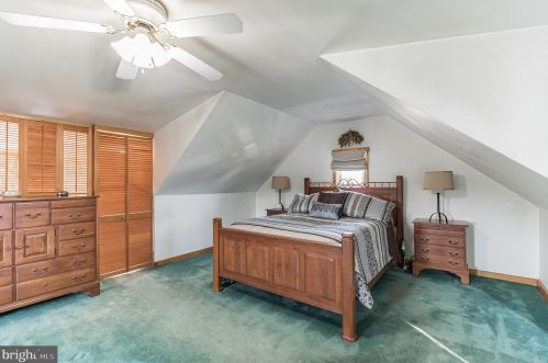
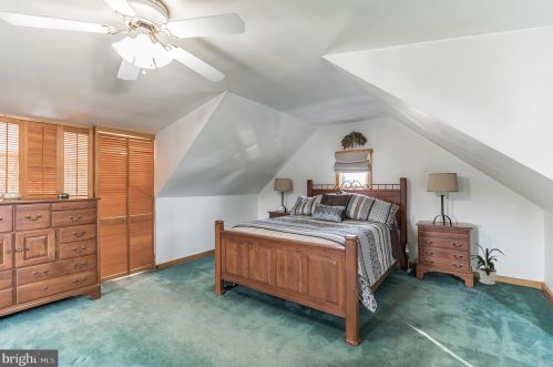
+ house plant (484, 263)
